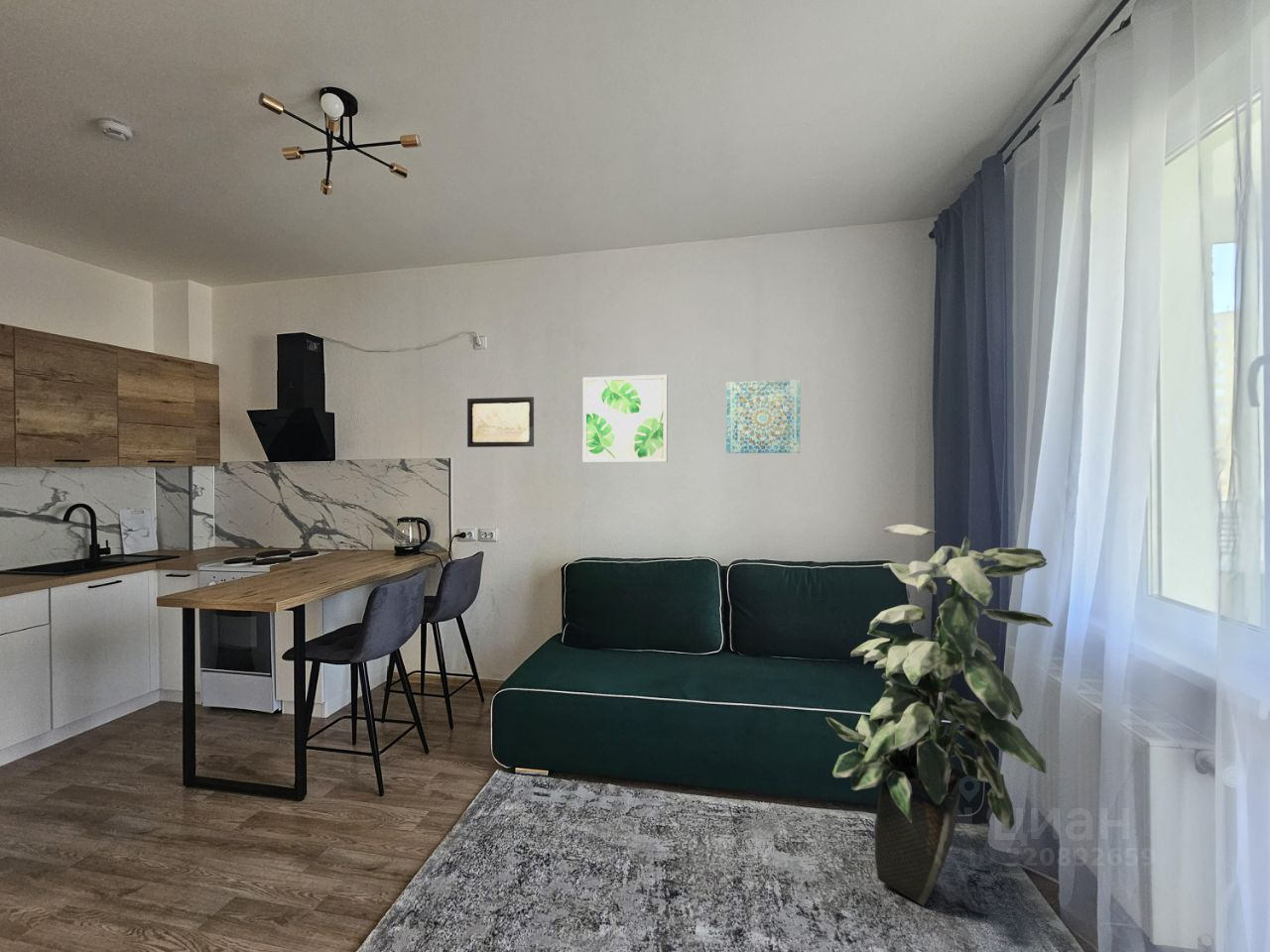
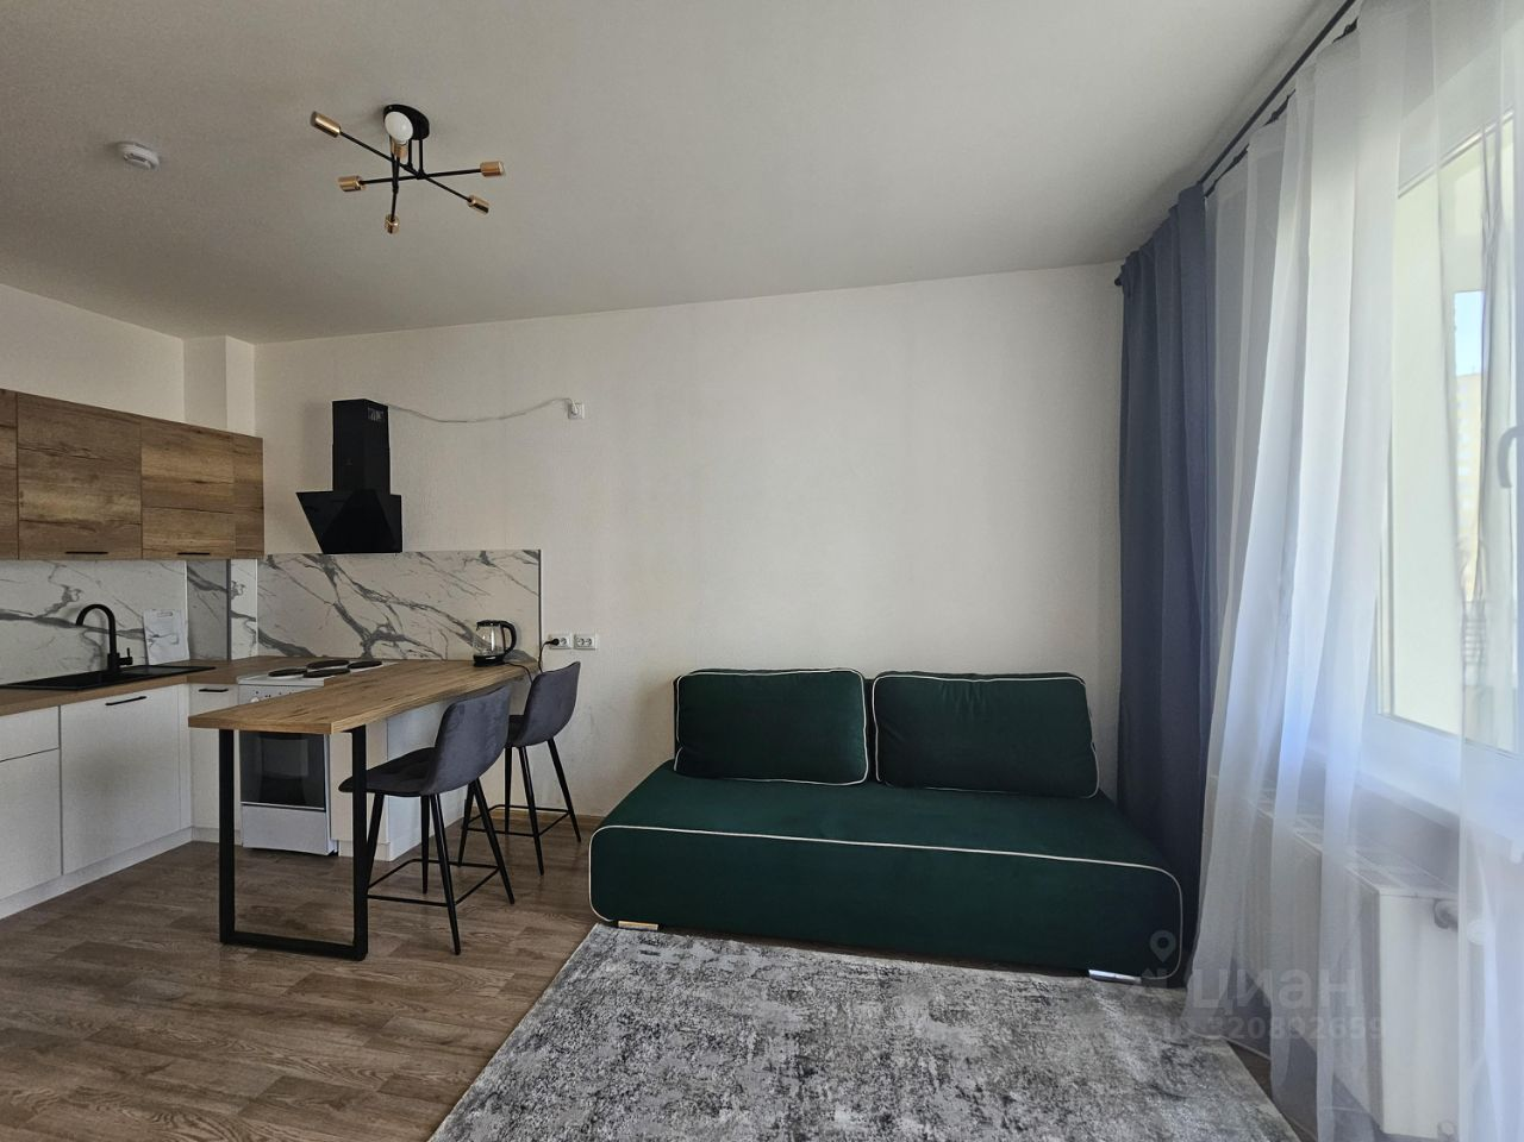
- wall art (762, 416)
- wall art (500, 421)
- indoor plant (930, 706)
- wall art (624, 418)
